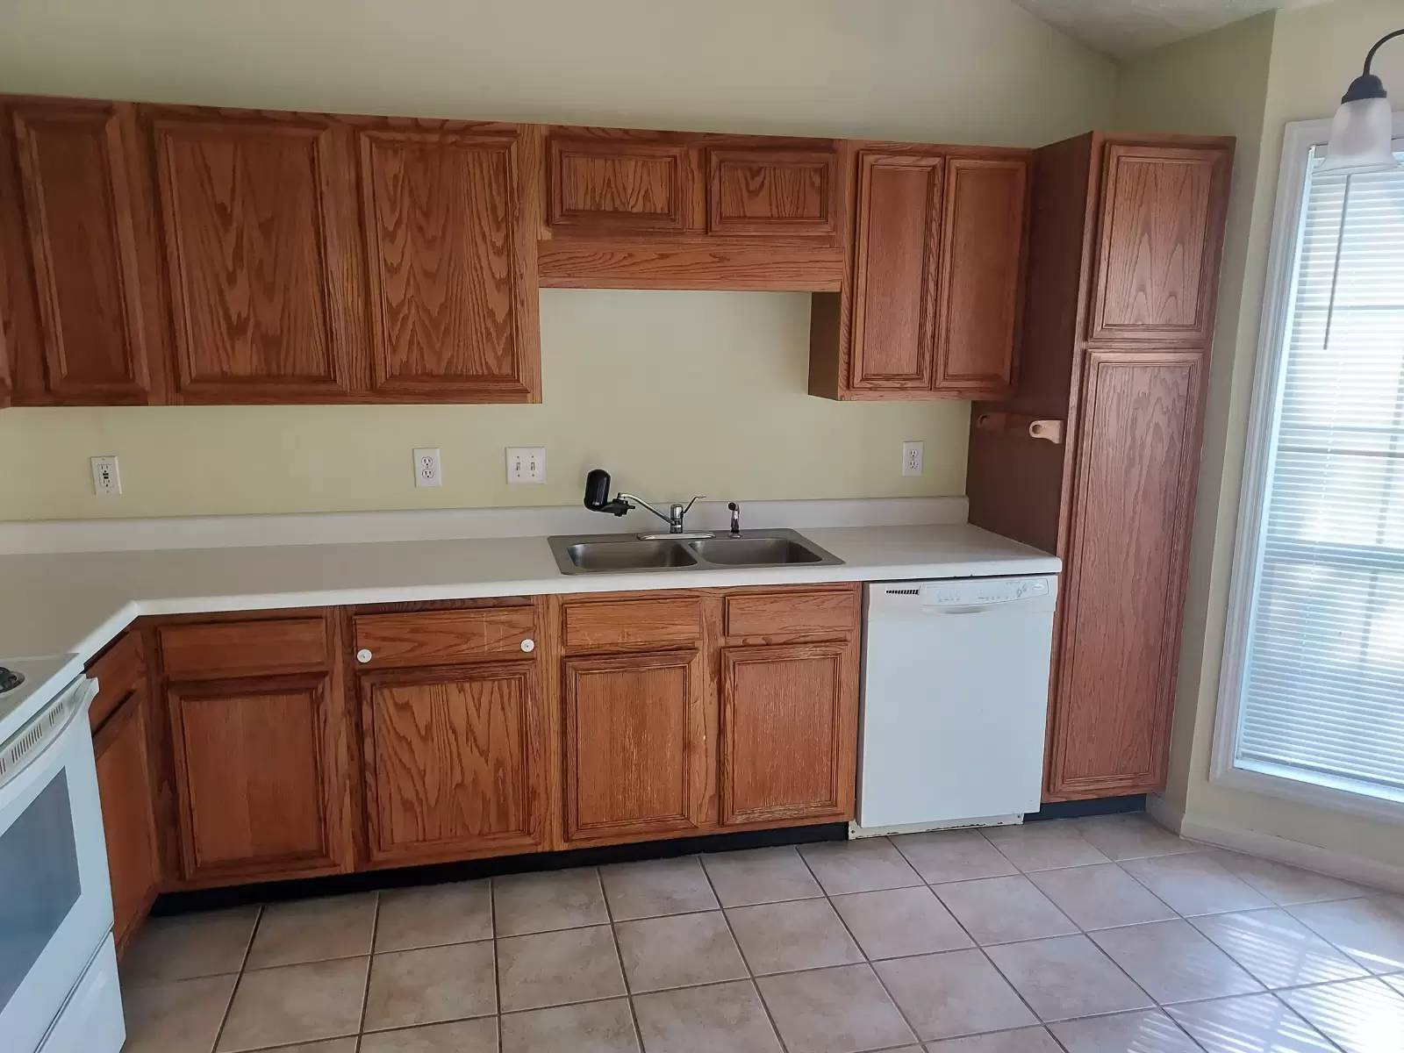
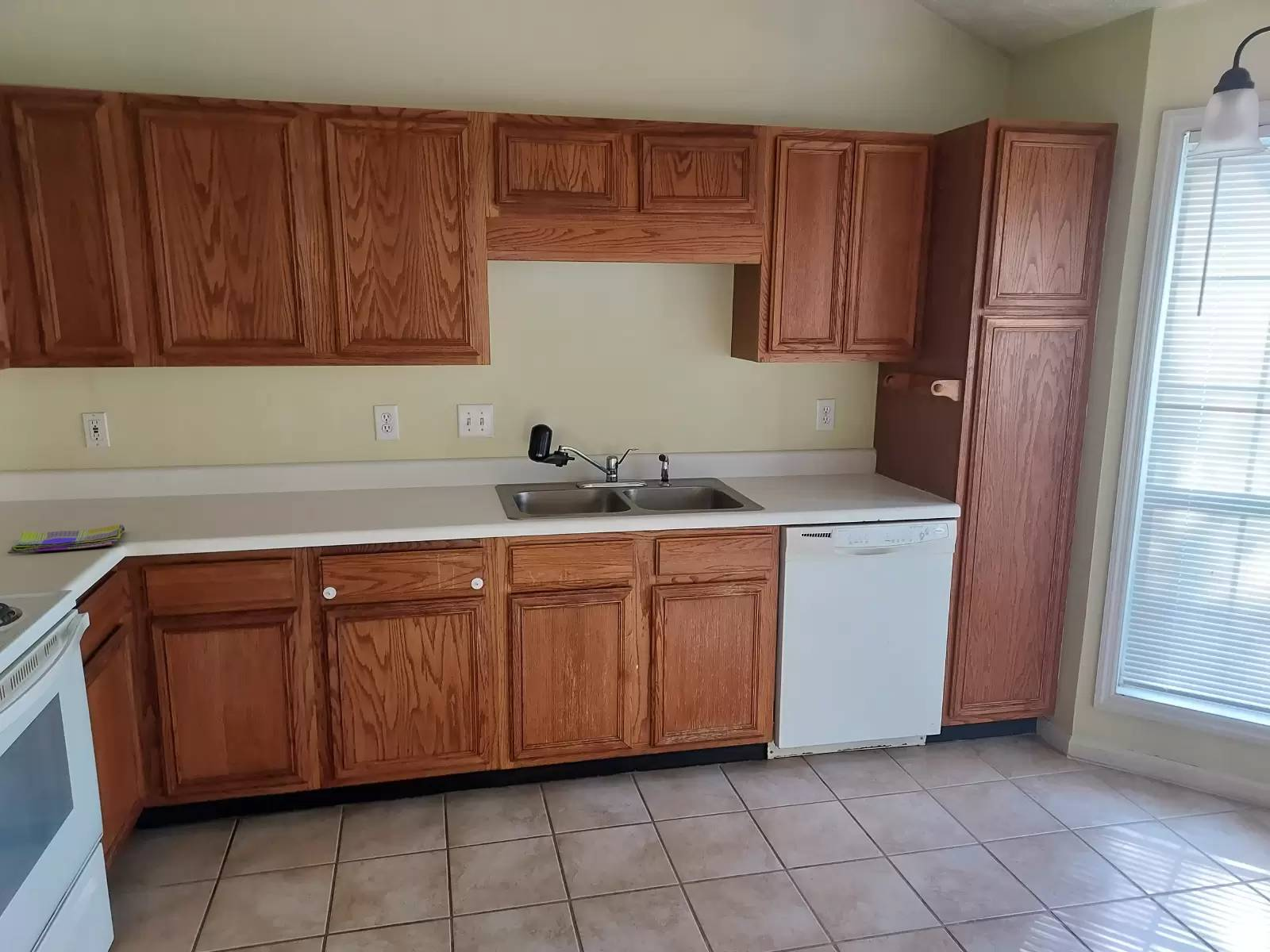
+ dish towel (70, 537)
